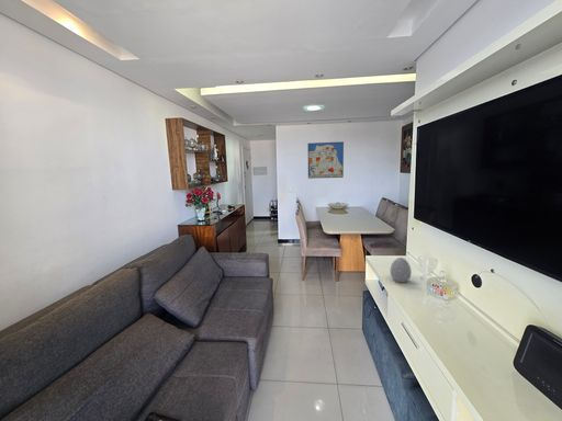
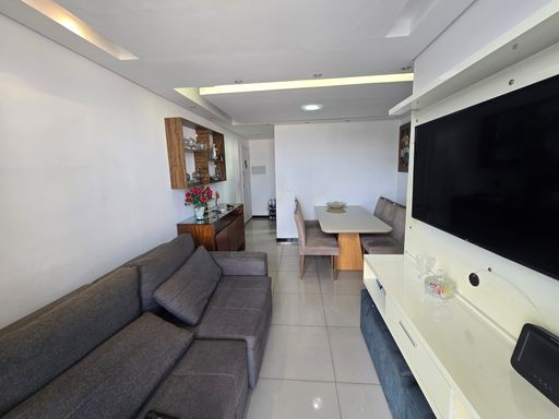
- wall art (325, 160)
- decorative egg (401, 269)
